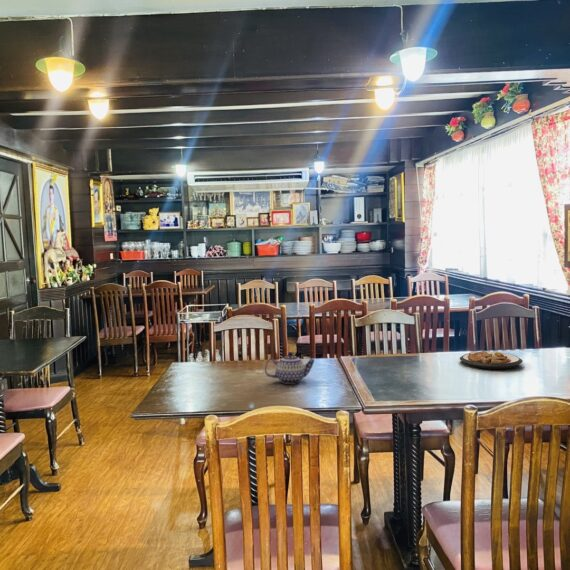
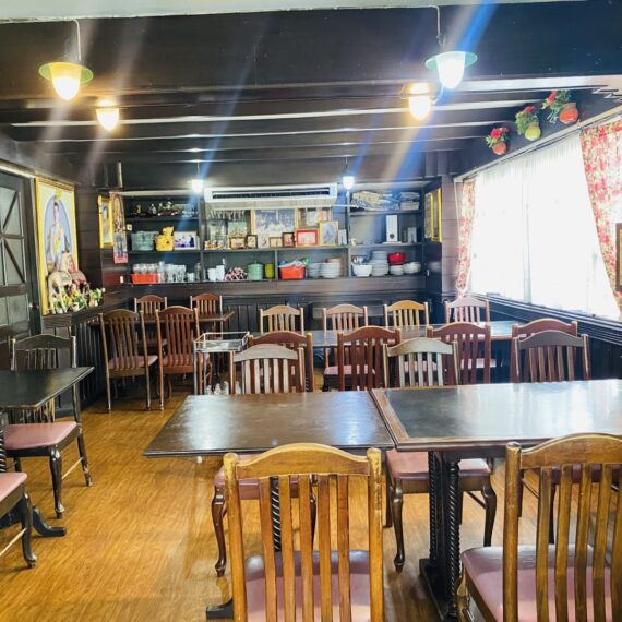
- plate (490, 357)
- teapot (289, 366)
